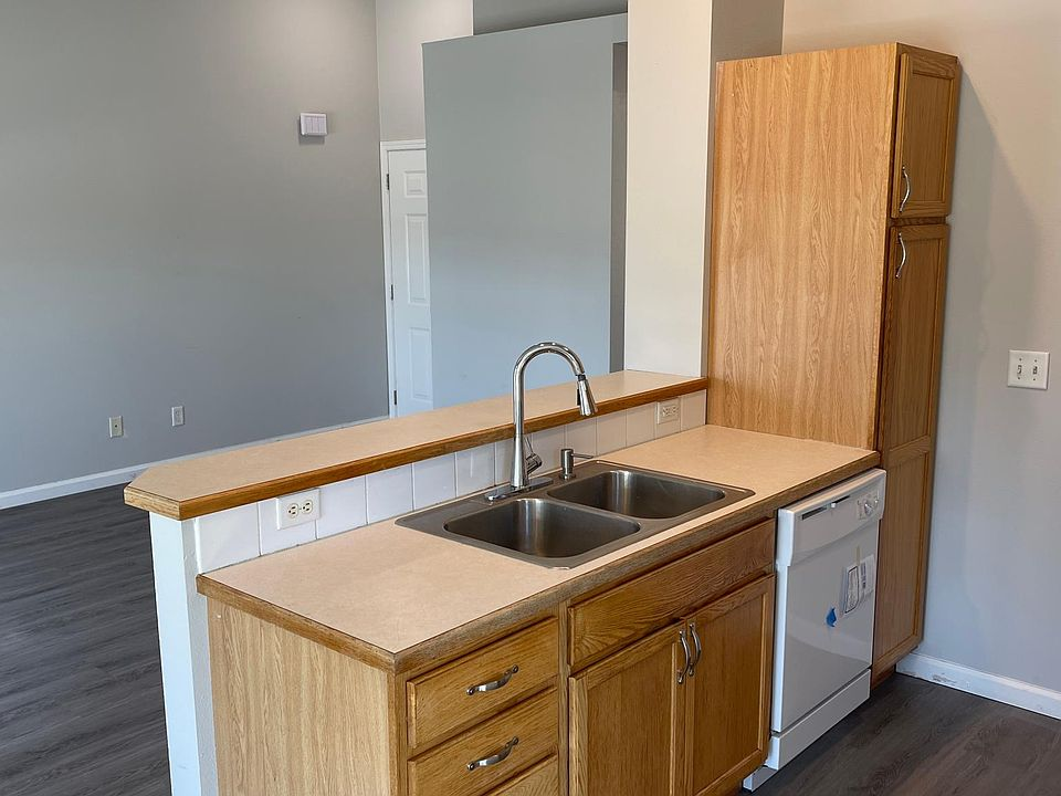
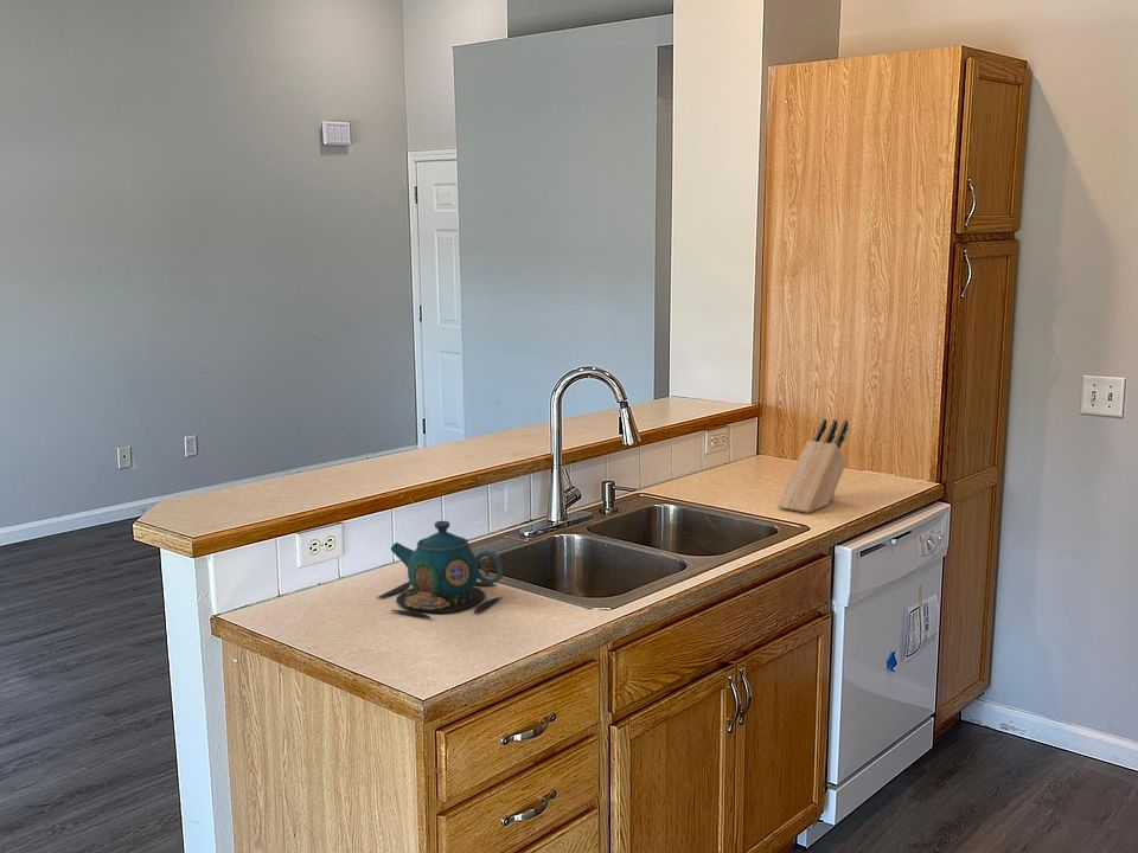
+ knife block (816, 463)
+ teapot (442, 560)
